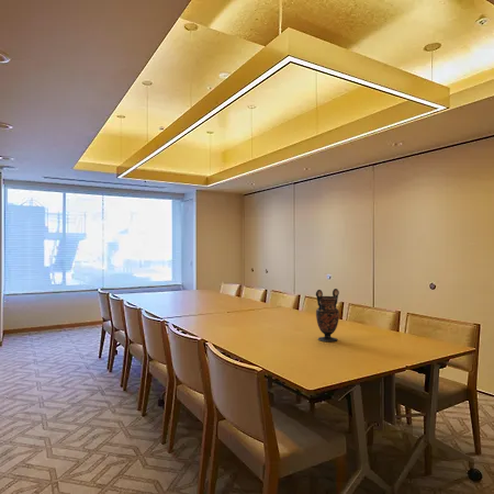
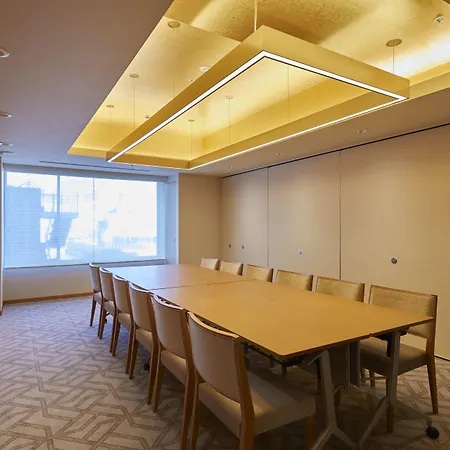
- vase (327, 314)
